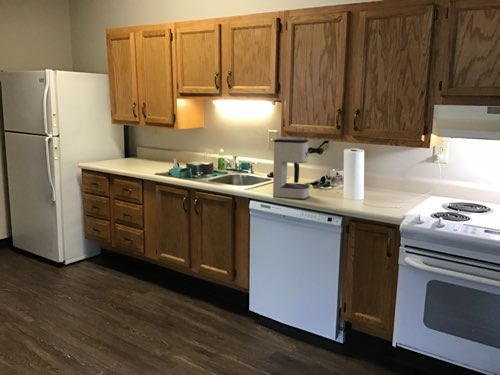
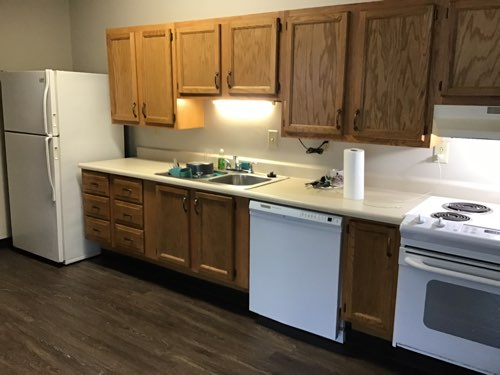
- coffee maker (294, 167)
